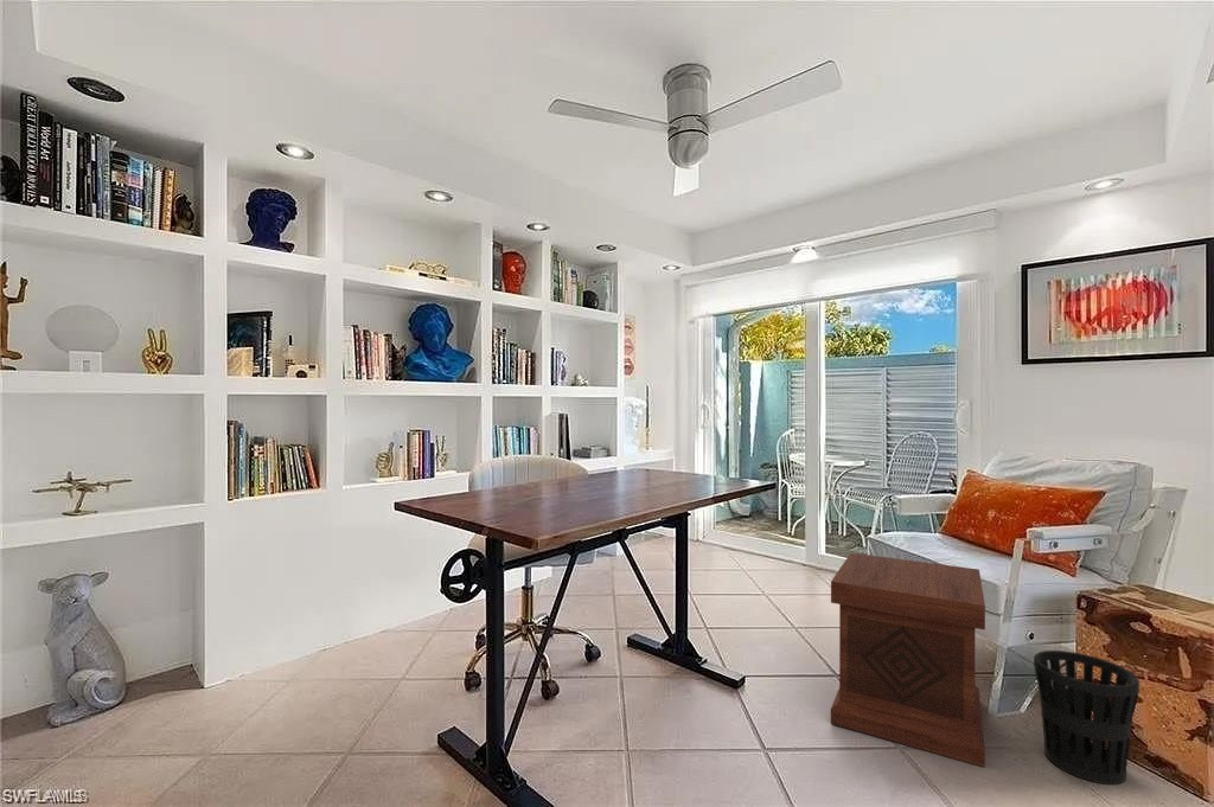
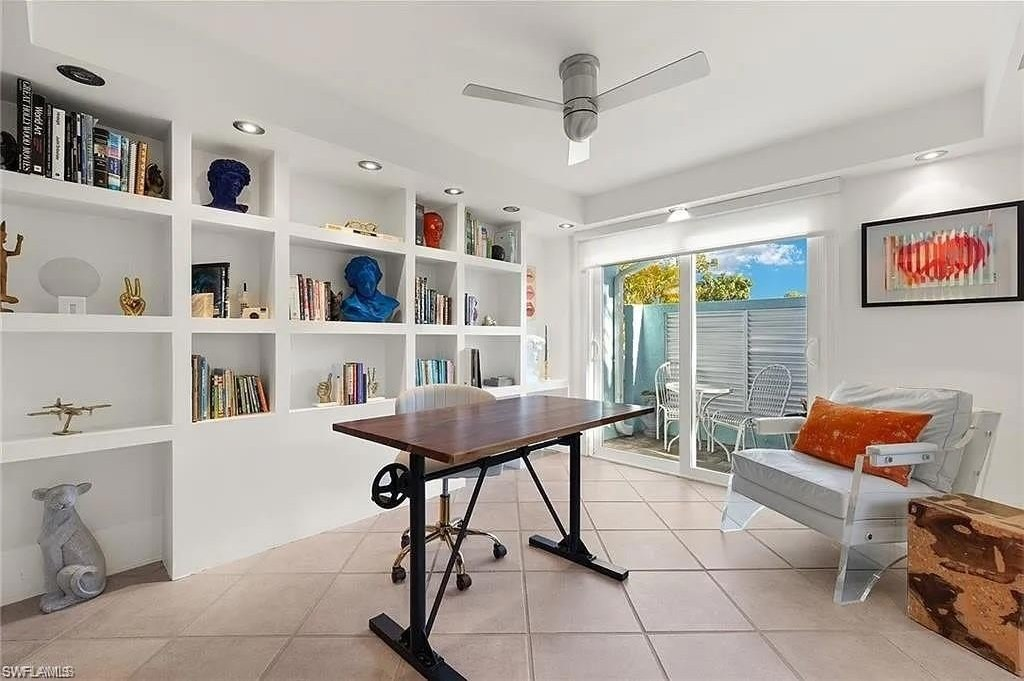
- side table (907, 643)
- wastebasket (1084, 715)
